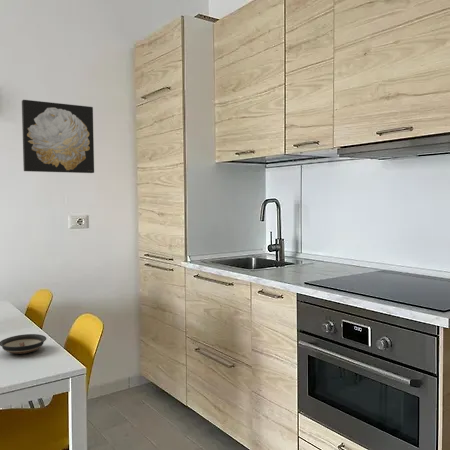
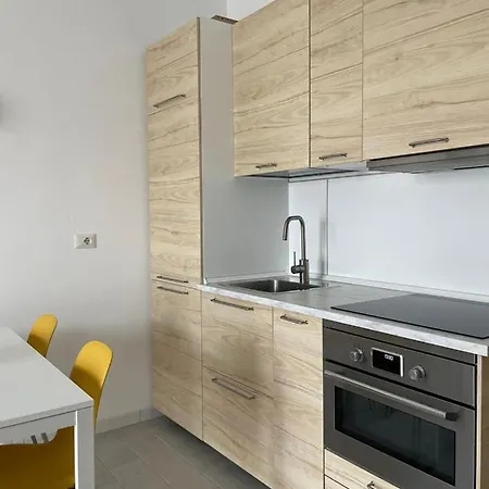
- wall art (59, 138)
- saucer (23, 345)
